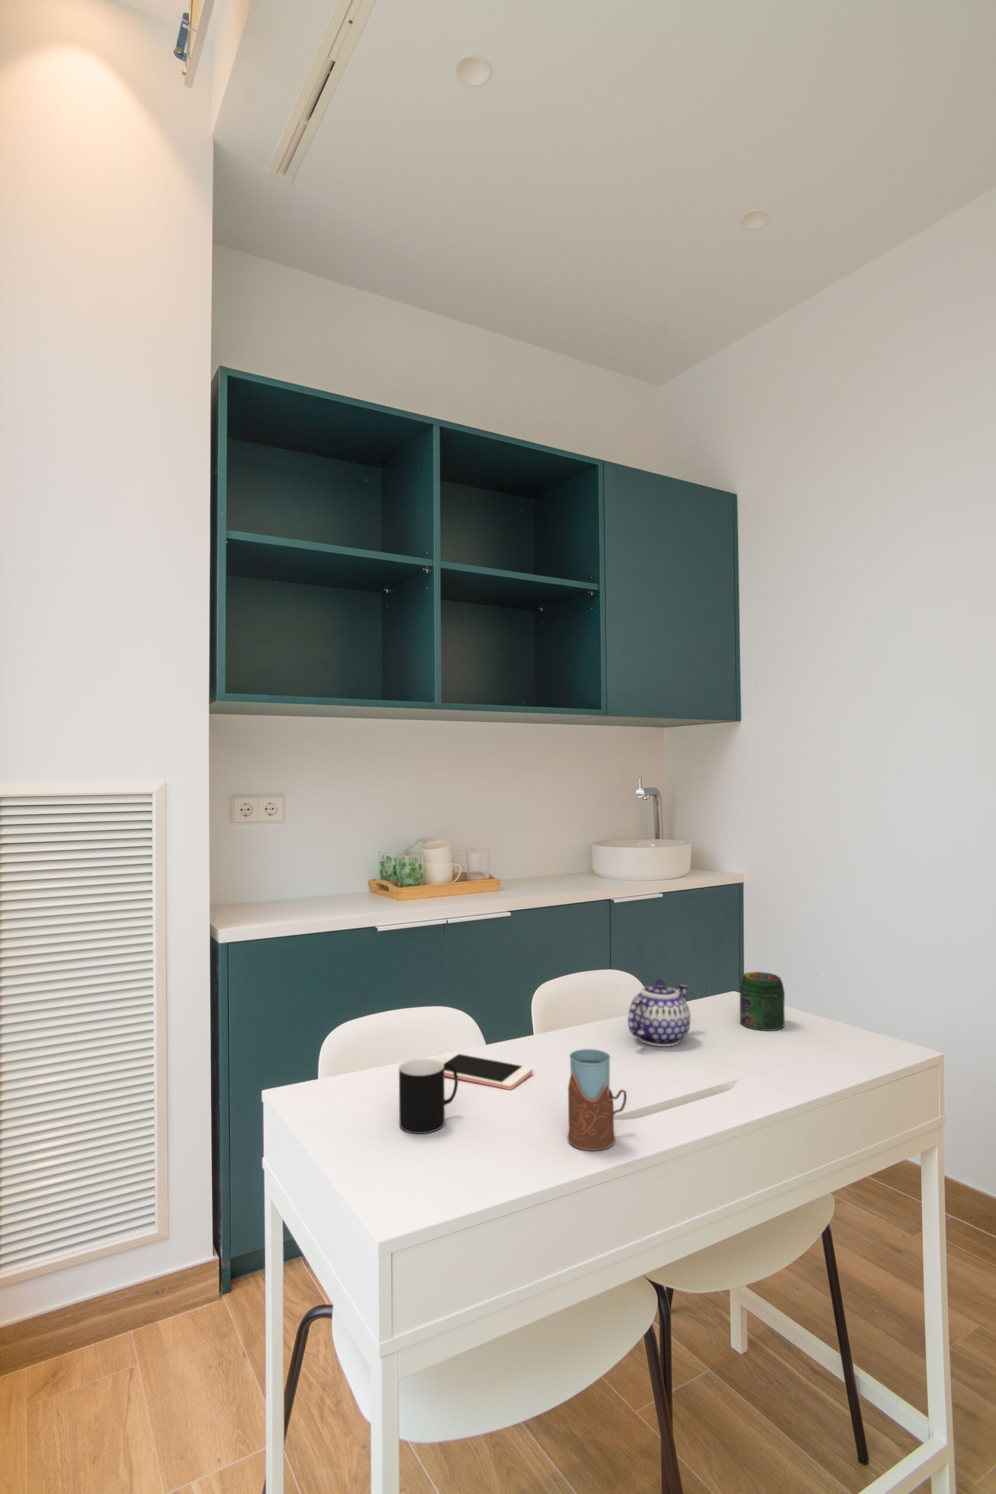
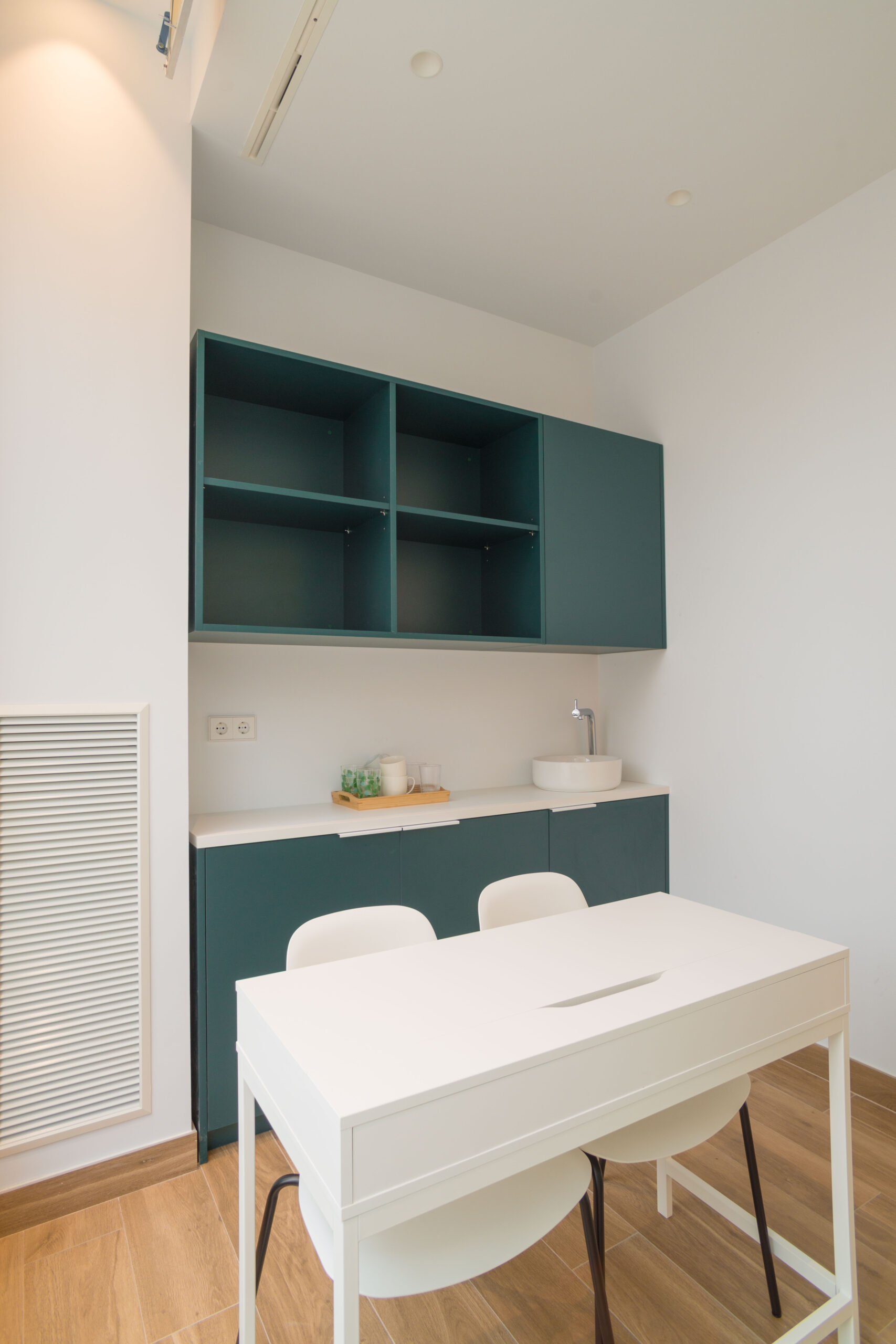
- cell phone (477, 1069)
- jar (761, 999)
- cup (431, 1093)
- teapot (659, 1009)
- drinking glass (599, 1095)
